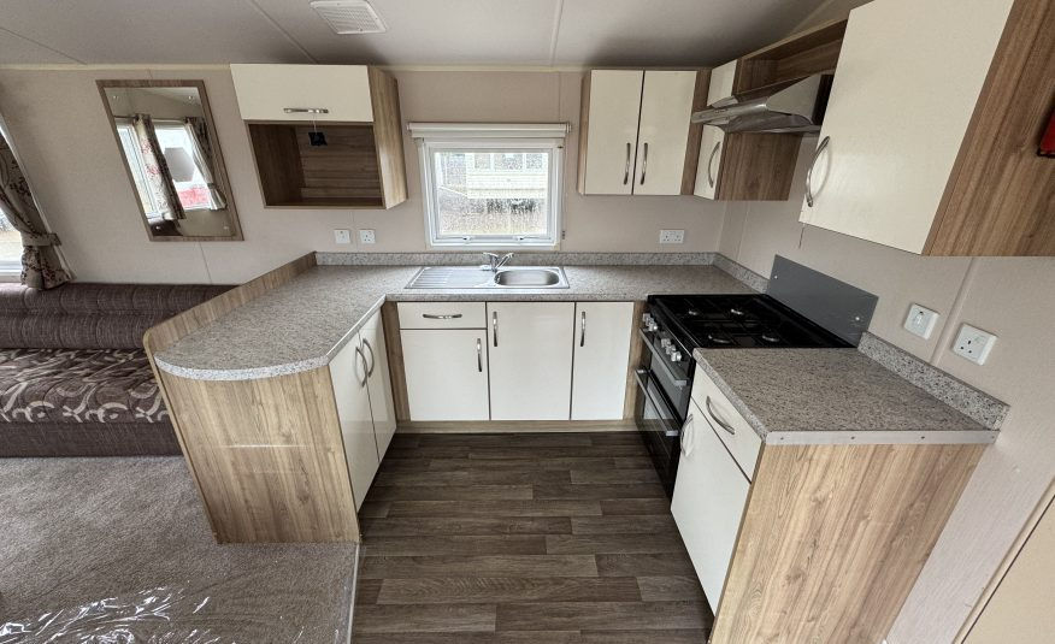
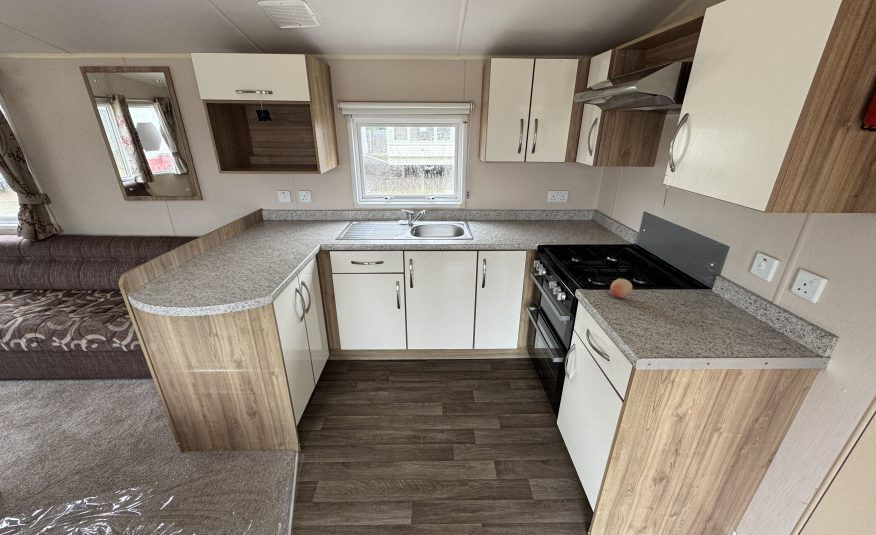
+ fruit (621, 288)
